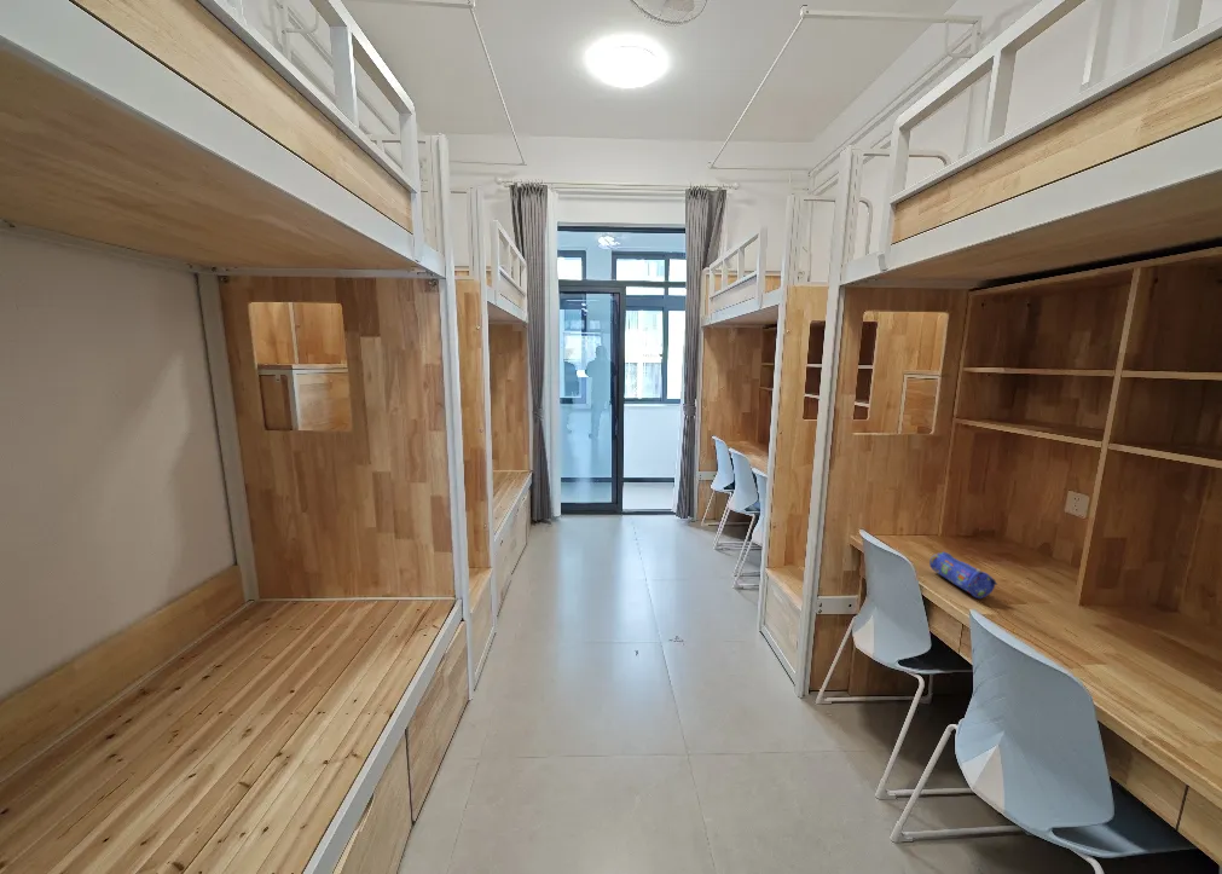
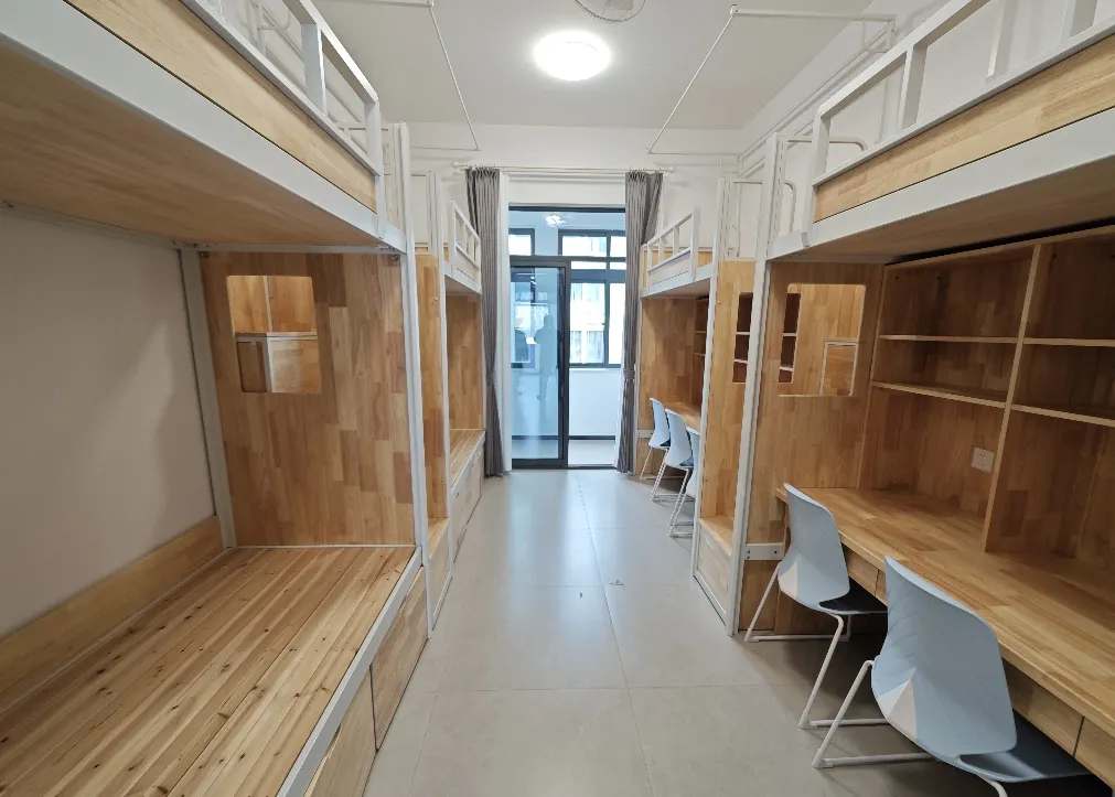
- pencil case (960, 572)
